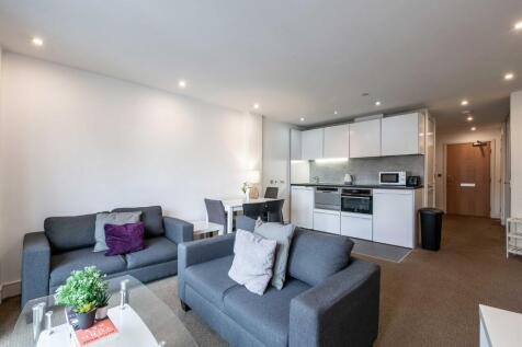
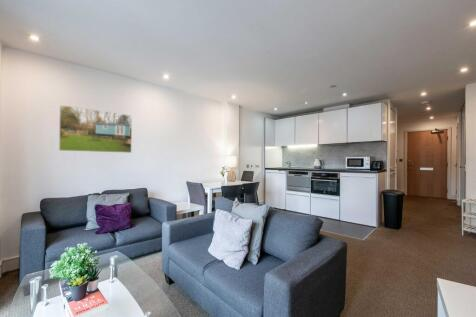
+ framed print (98, 131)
